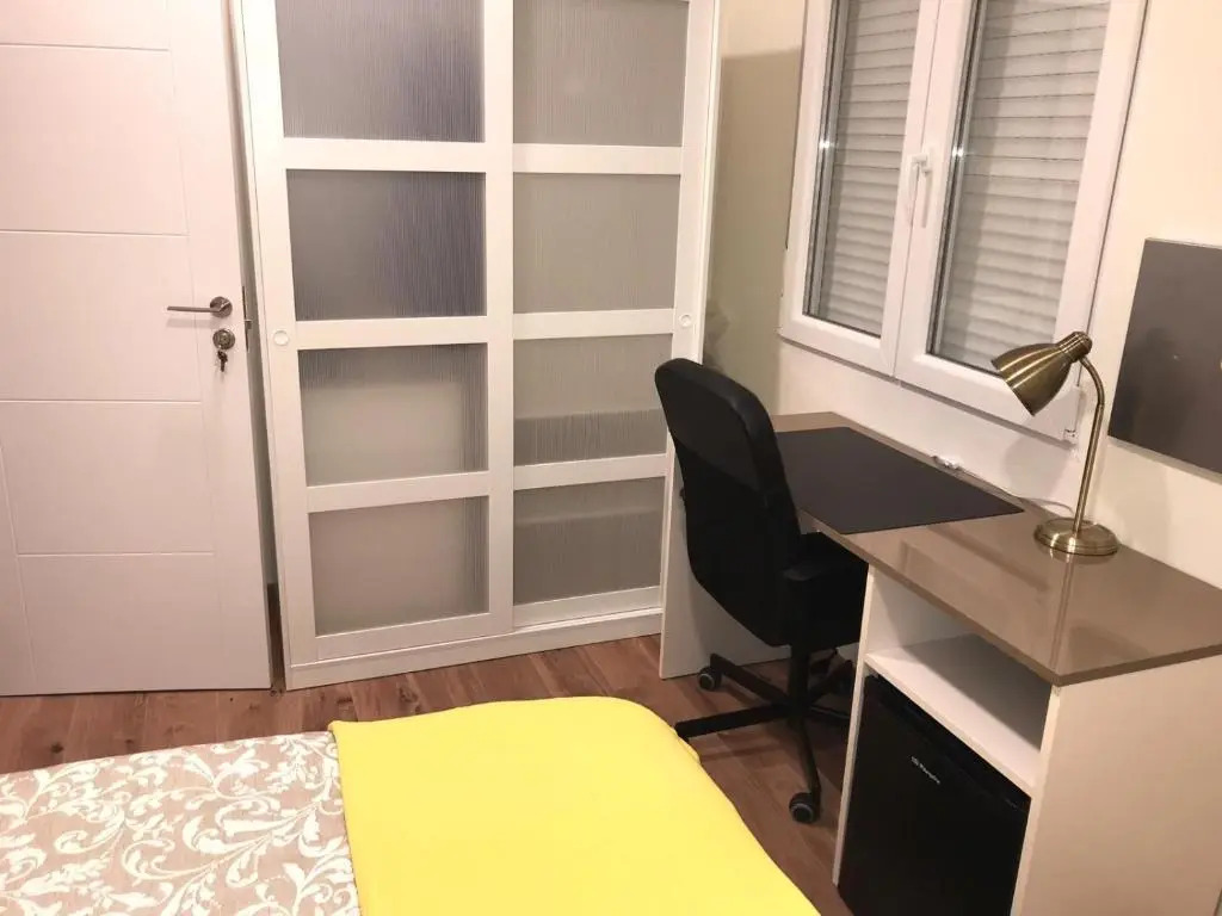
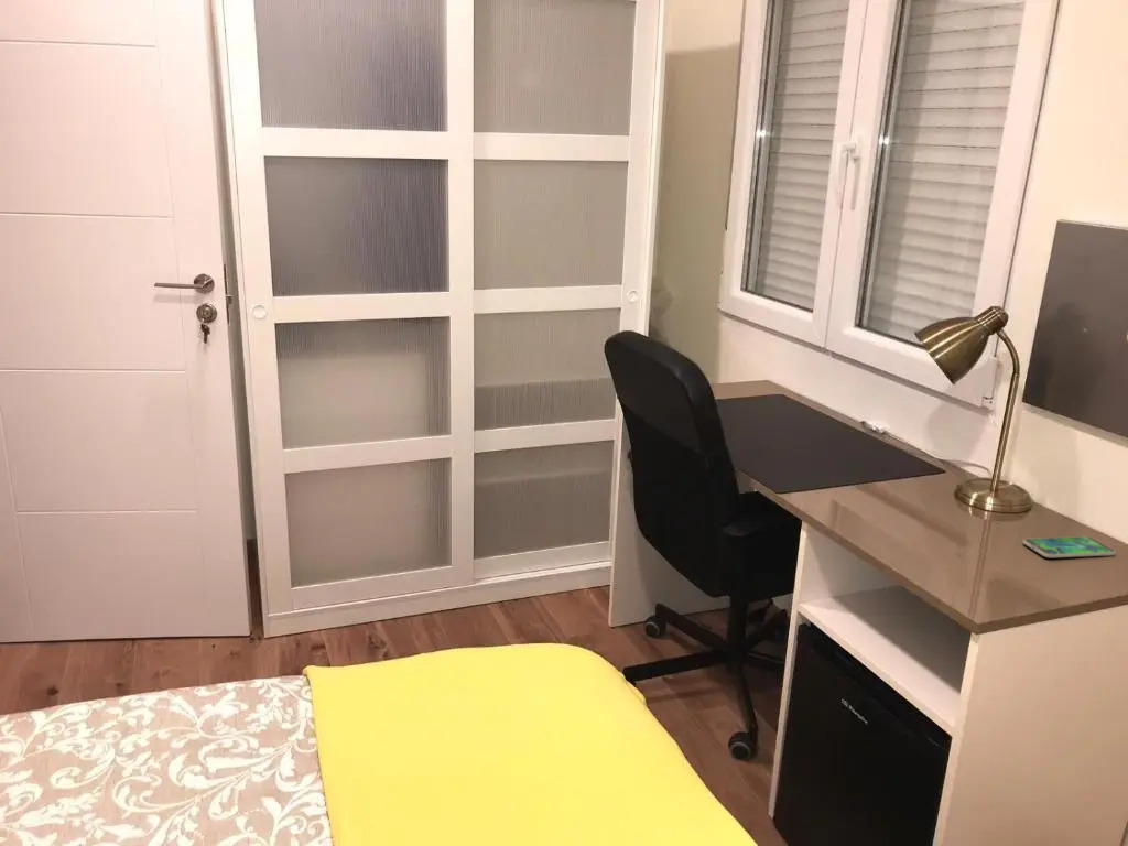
+ smartphone (1069, 546)
